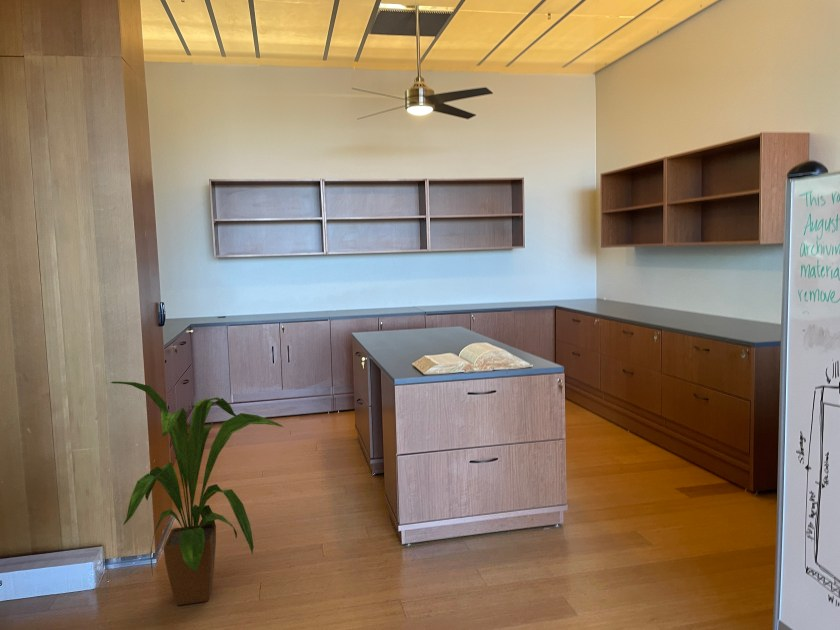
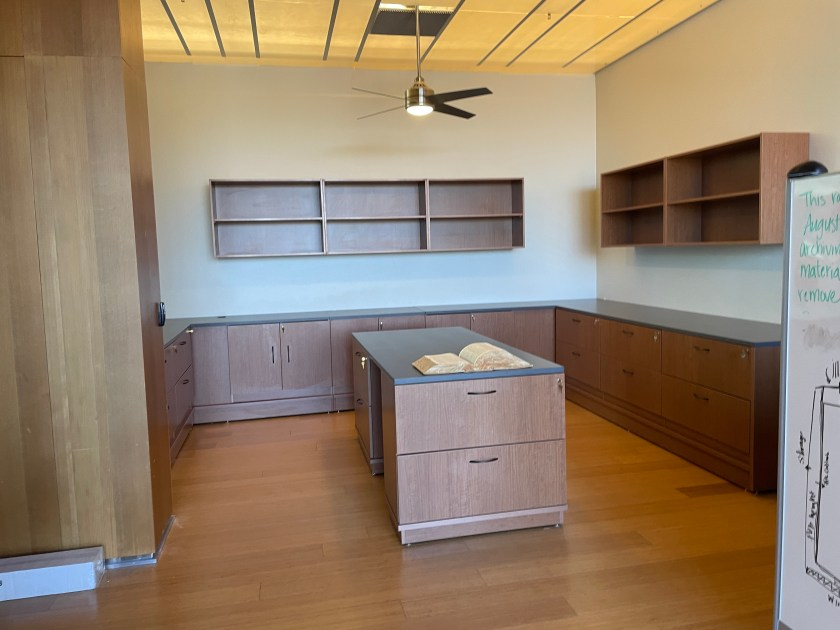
- house plant (208, 486)
